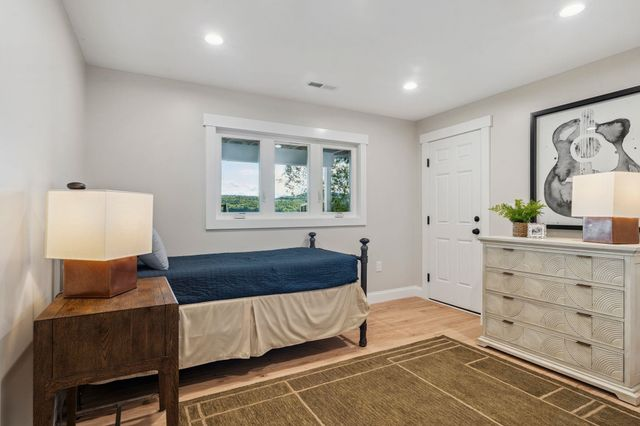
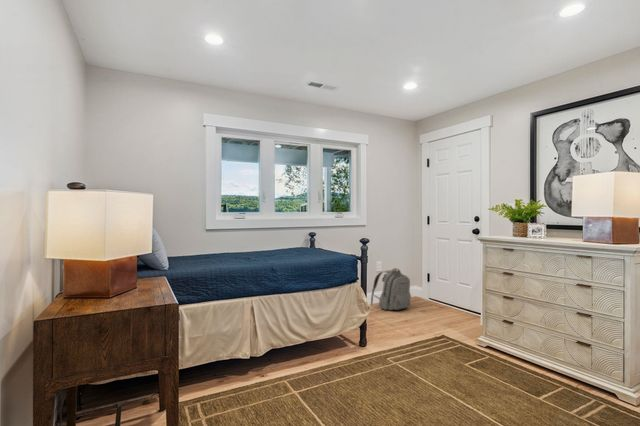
+ backpack (392, 287)
